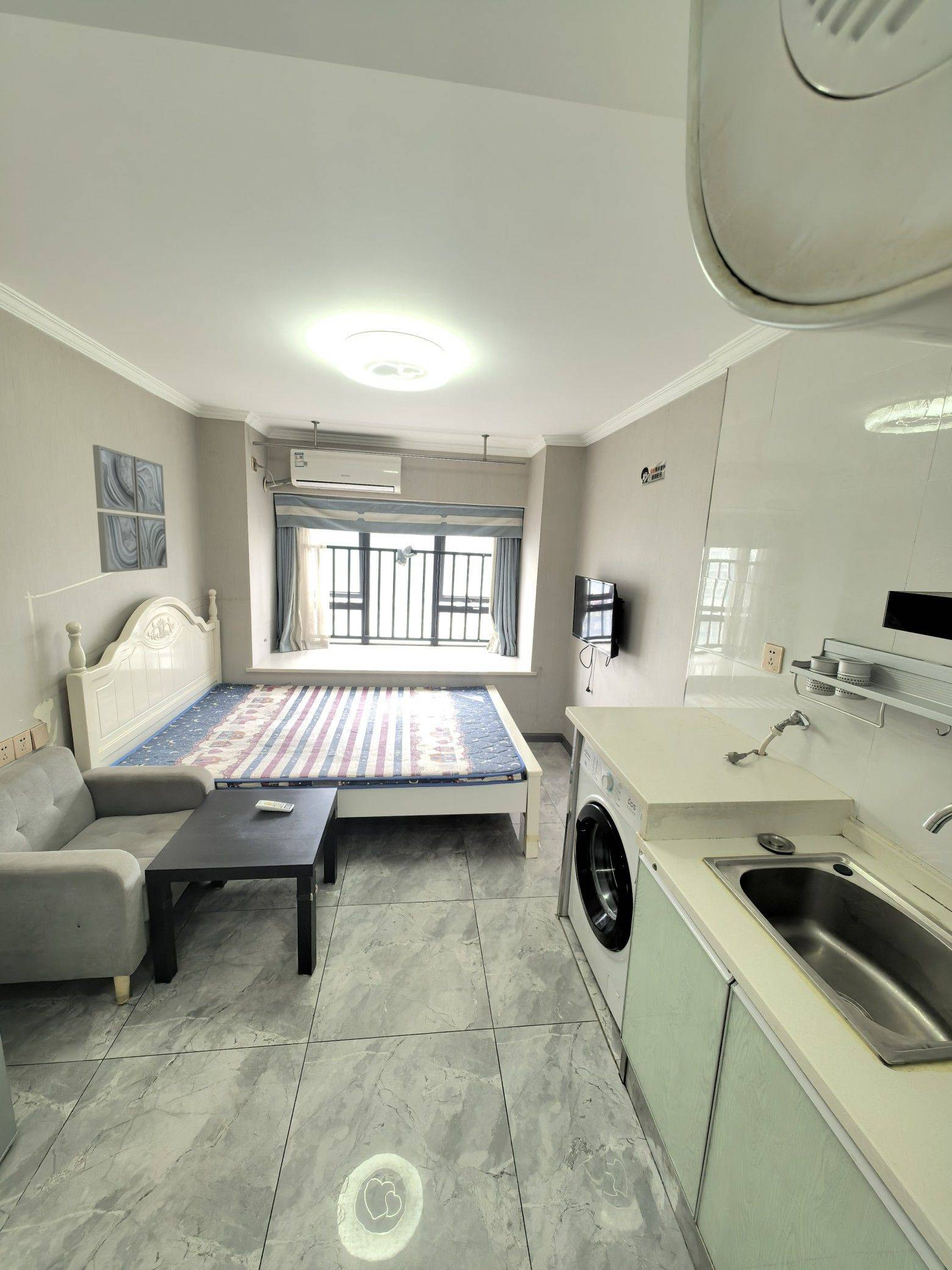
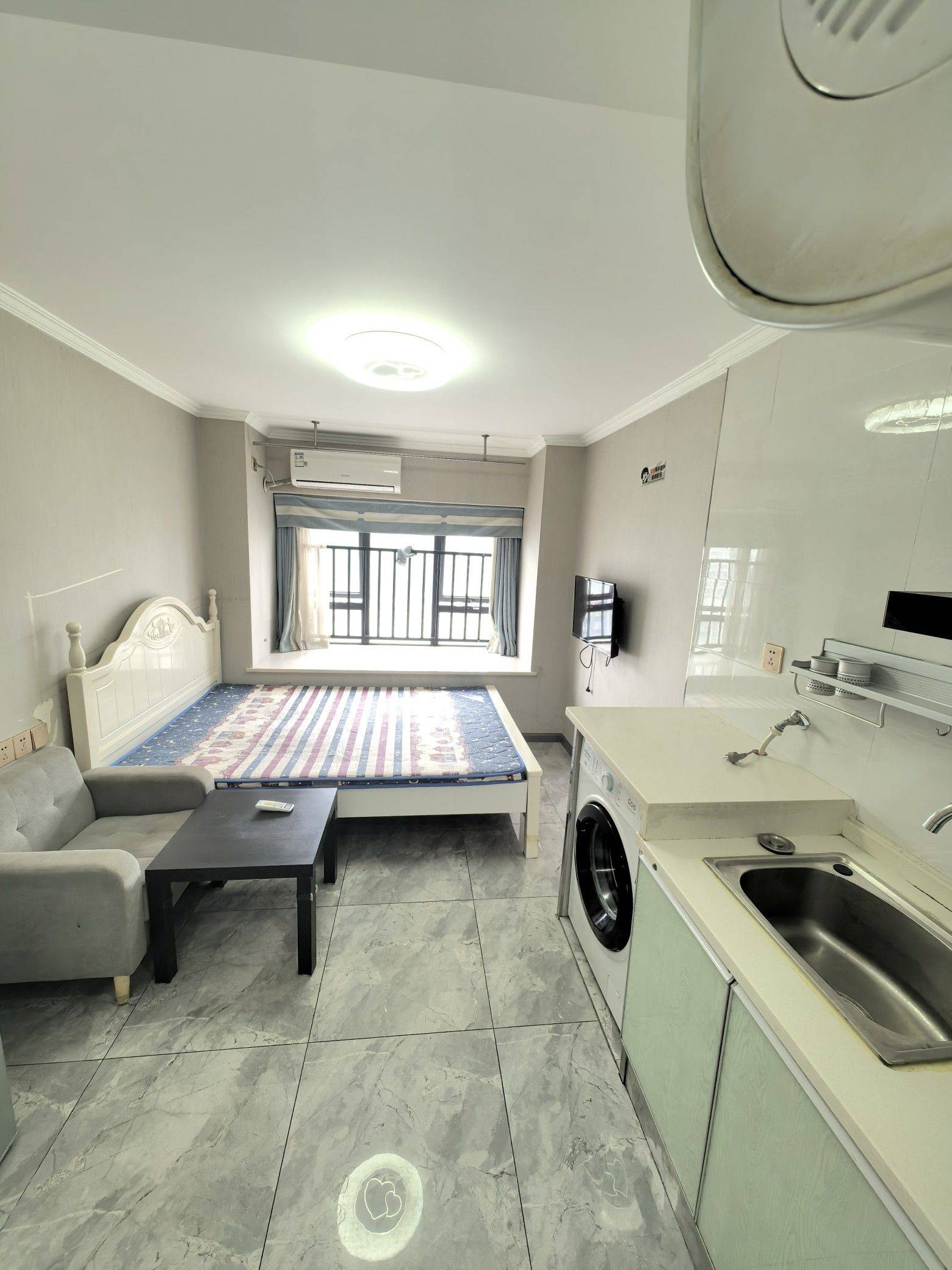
- wall art (134, 515)
